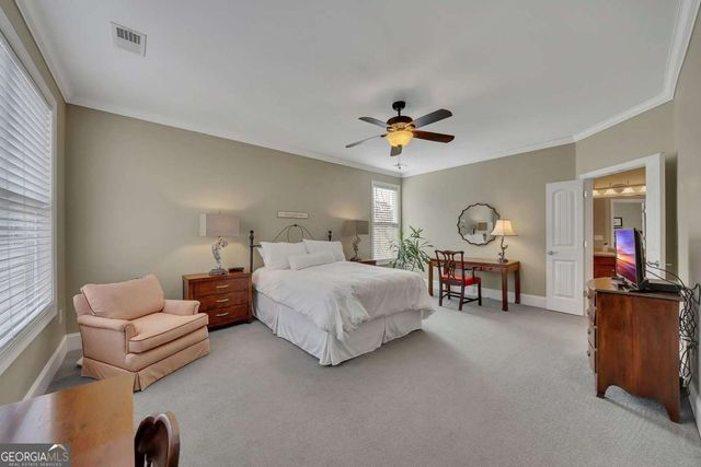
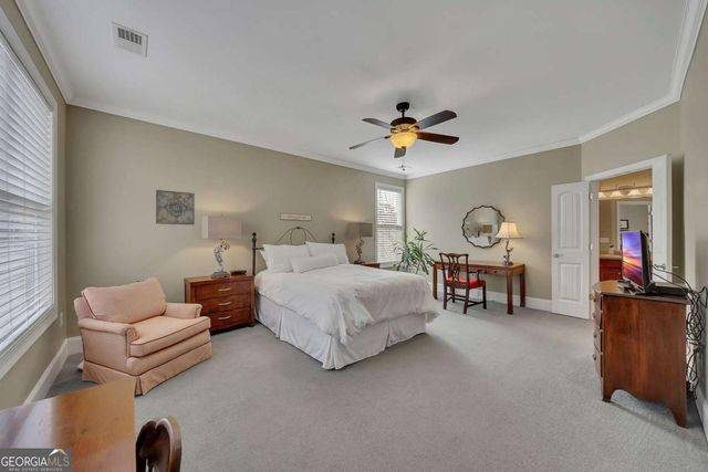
+ wall art (176, 208)
